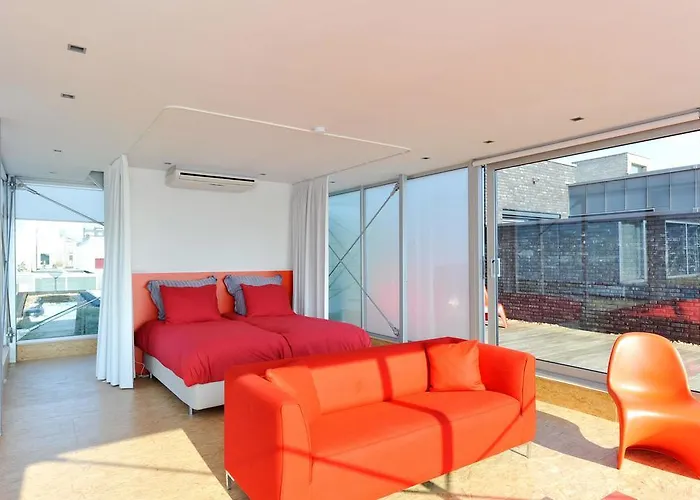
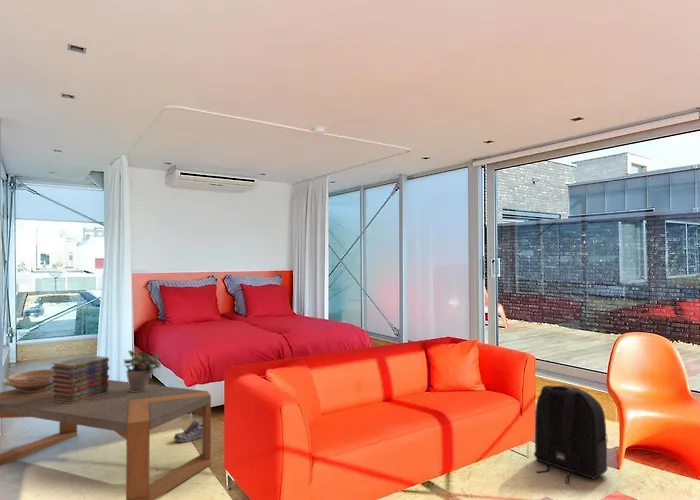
+ ceramic bowl (34, 381)
+ backpack (566, 427)
+ shoe (192, 429)
+ coffee table (97, 427)
+ book stack (80, 377)
+ potted plant (142, 369)
